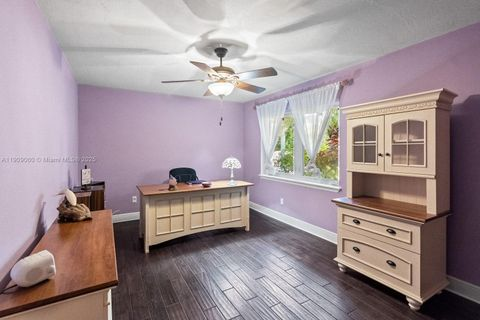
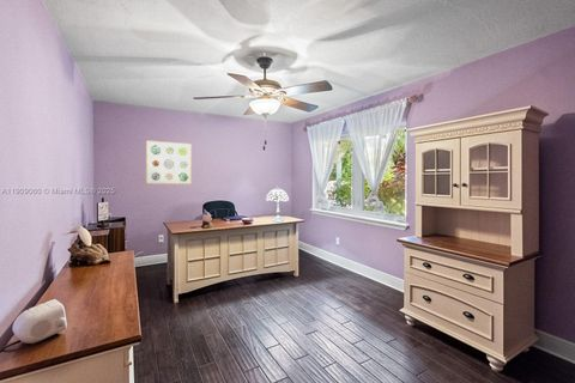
+ wall art (169, 163)
